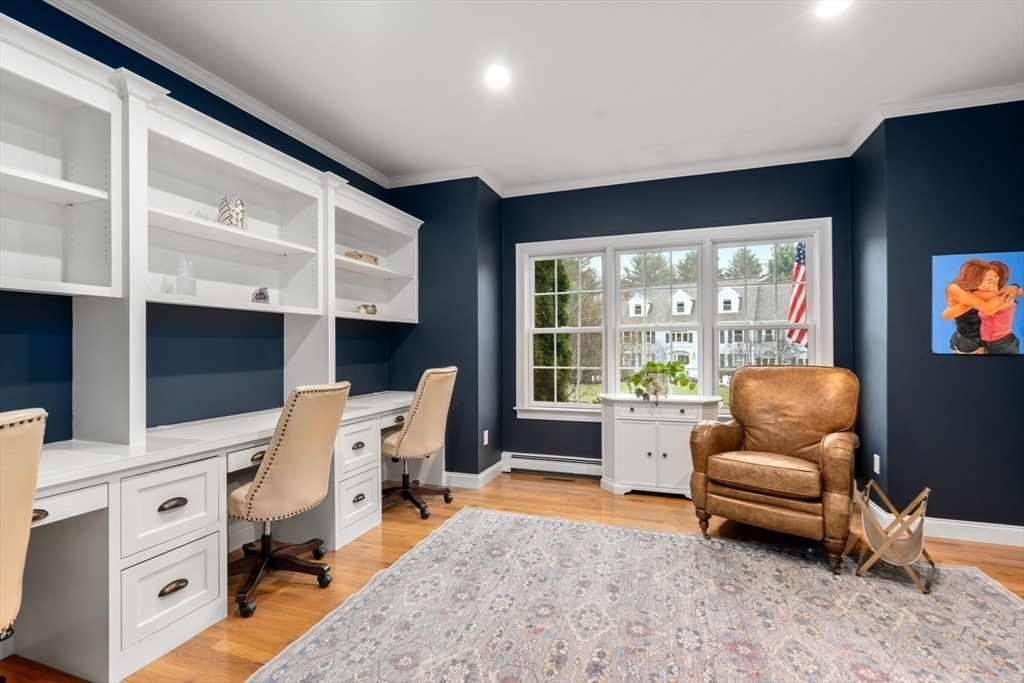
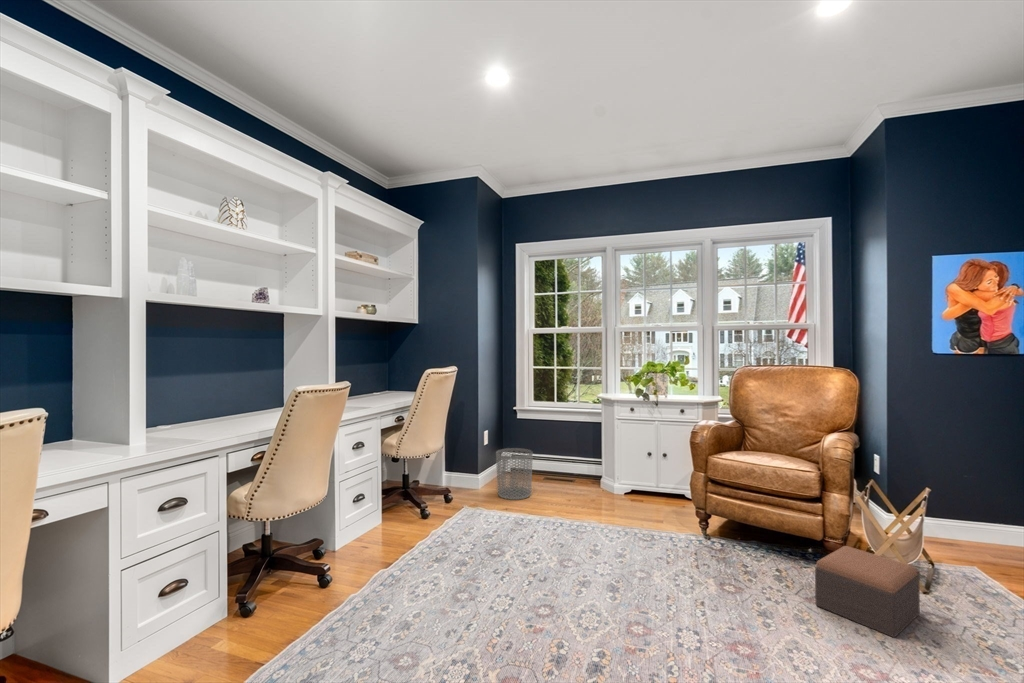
+ footstool (866, 585)
+ waste bin (514, 473)
